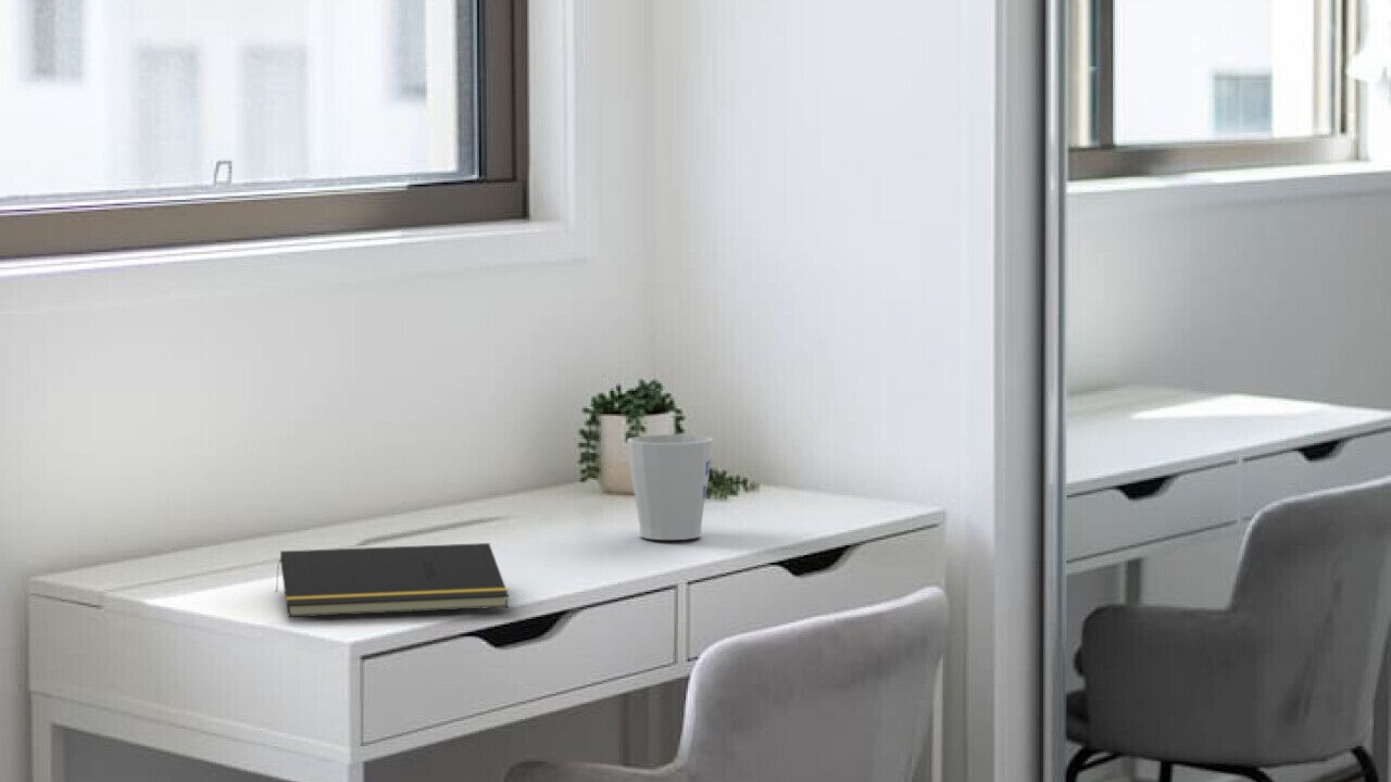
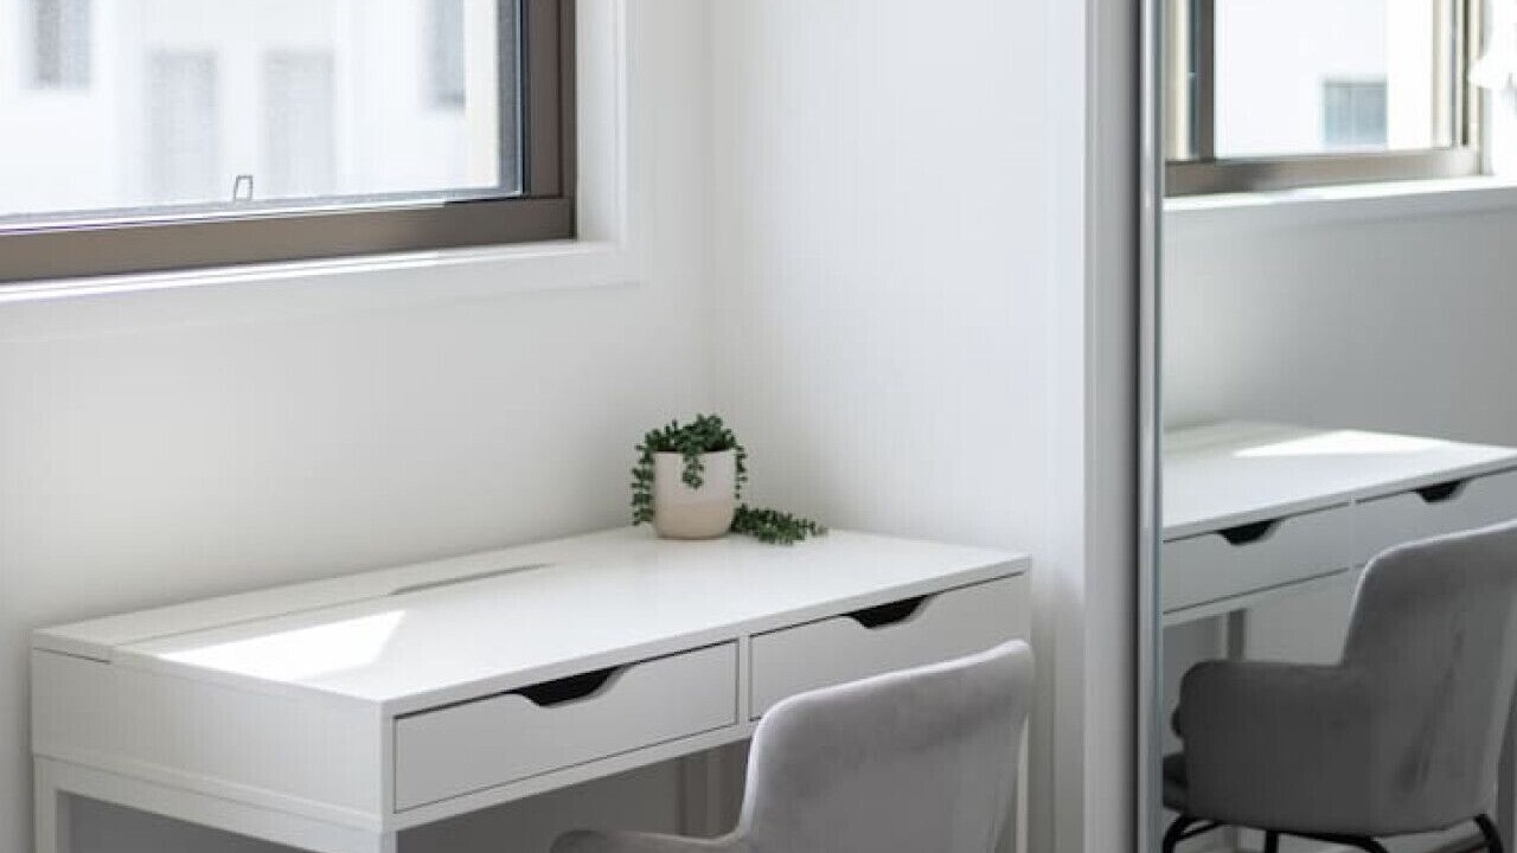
- mug (666, 485)
- notepad (392, 578)
